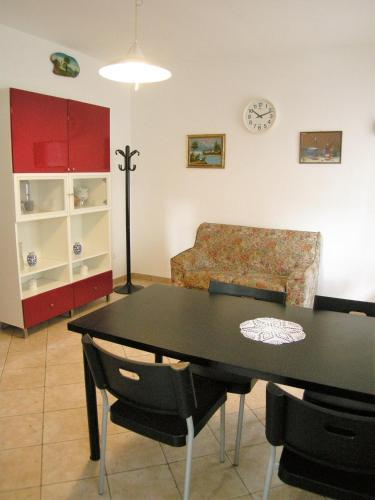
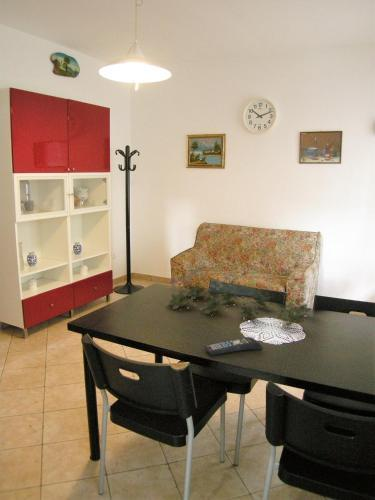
+ plant (227, 293)
+ remote control (233, 346)
